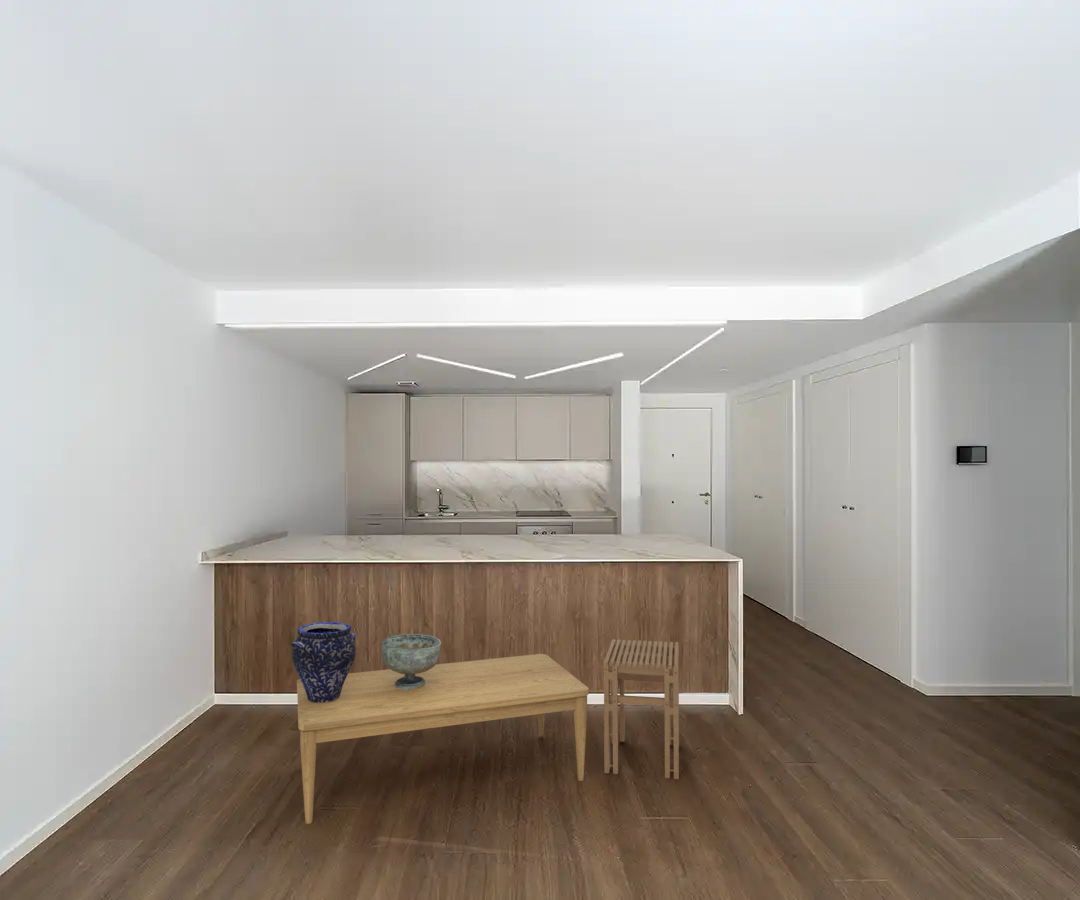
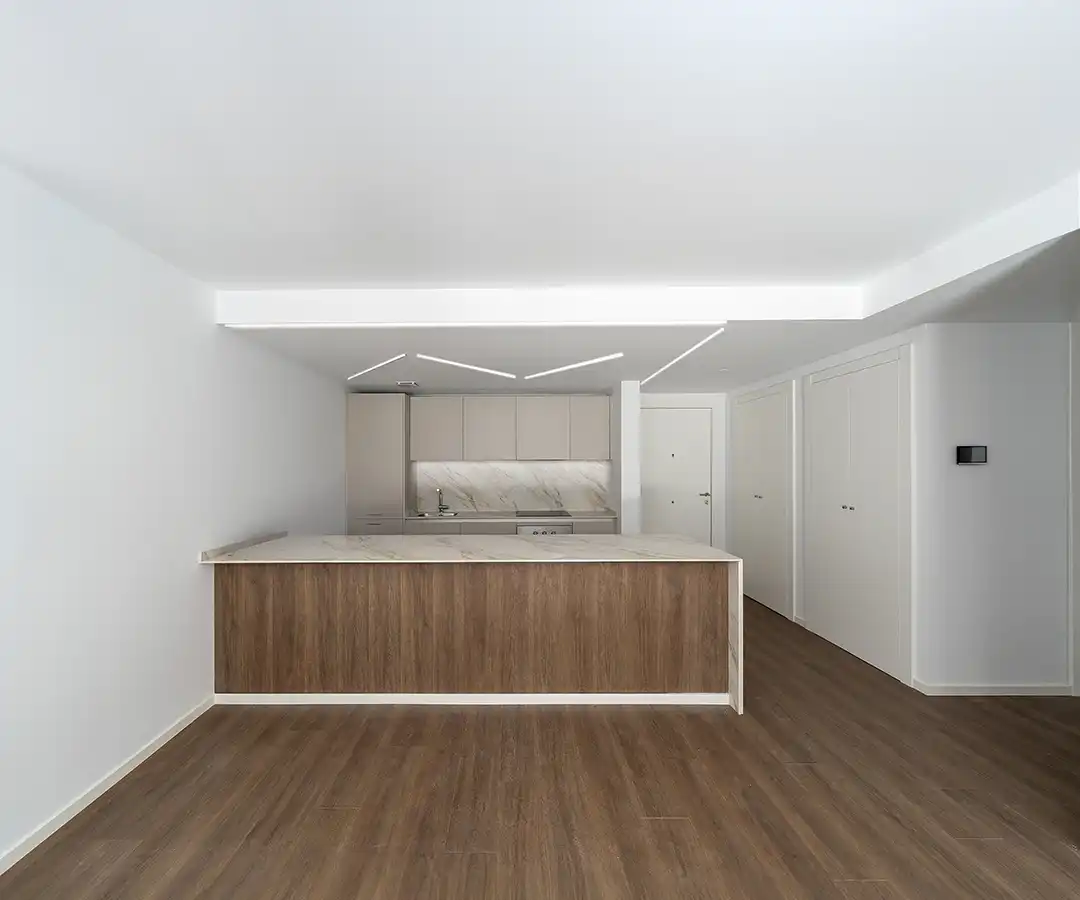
- decorative bowl (410, 661)
- stool (643, 704)
- vase (324, 661)
- coffee table (440, 726)
